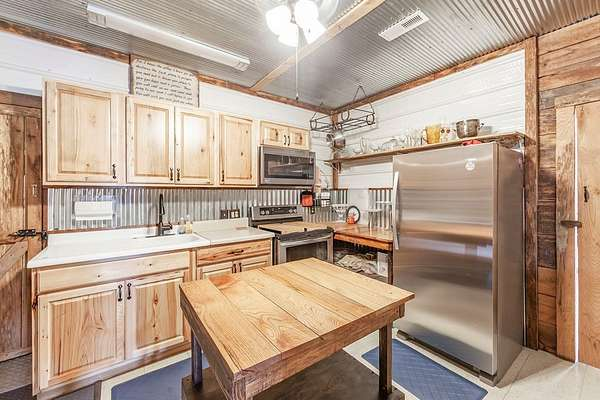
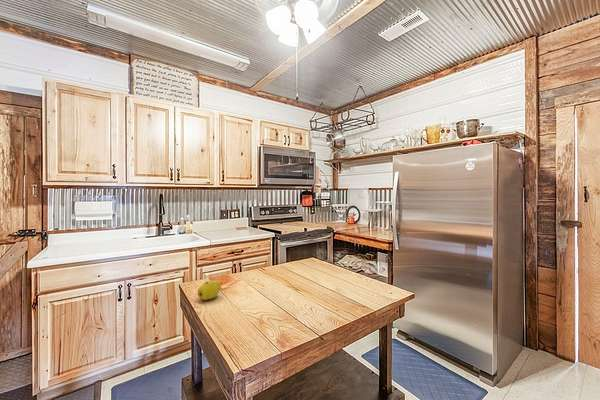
+ fruit (210, 289)
